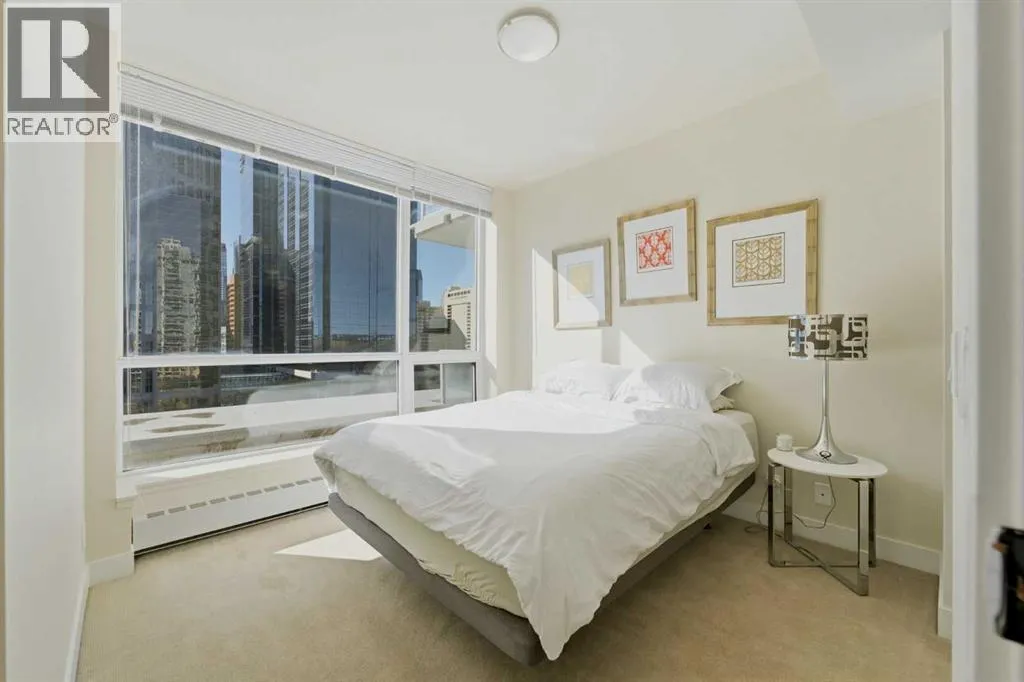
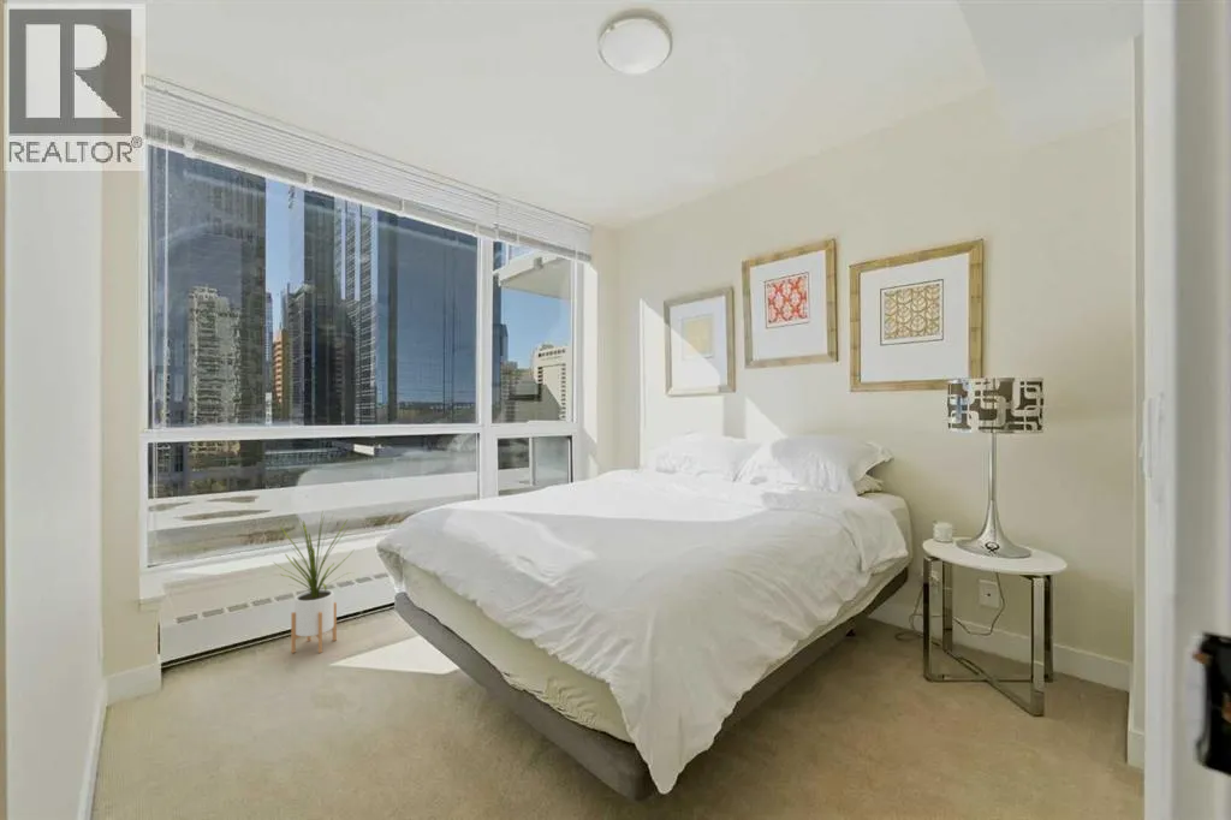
+ house plant (315, 578)
